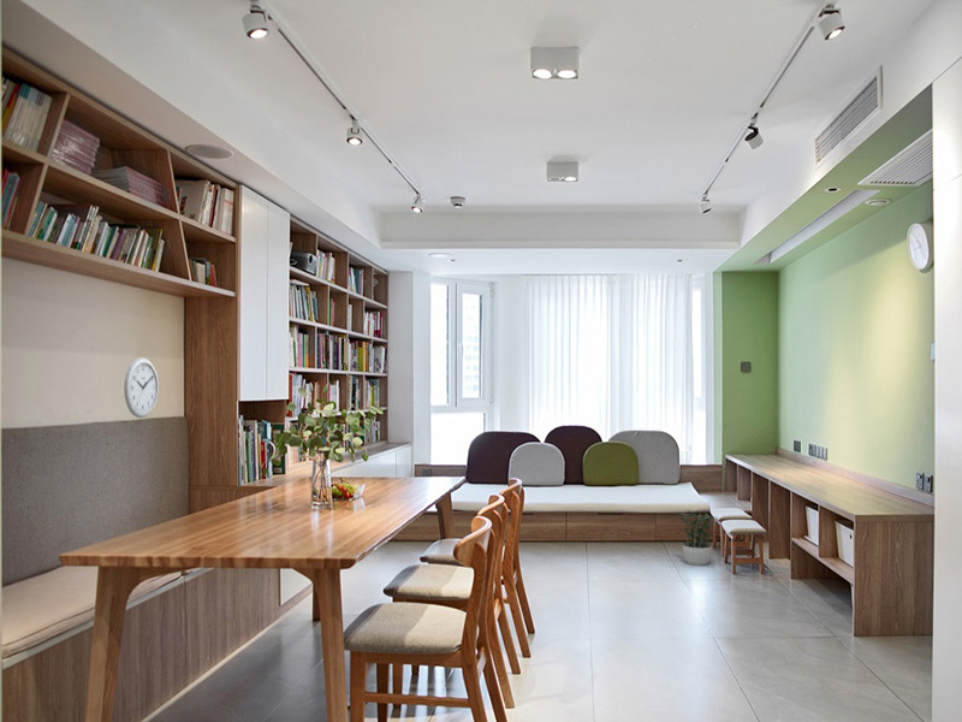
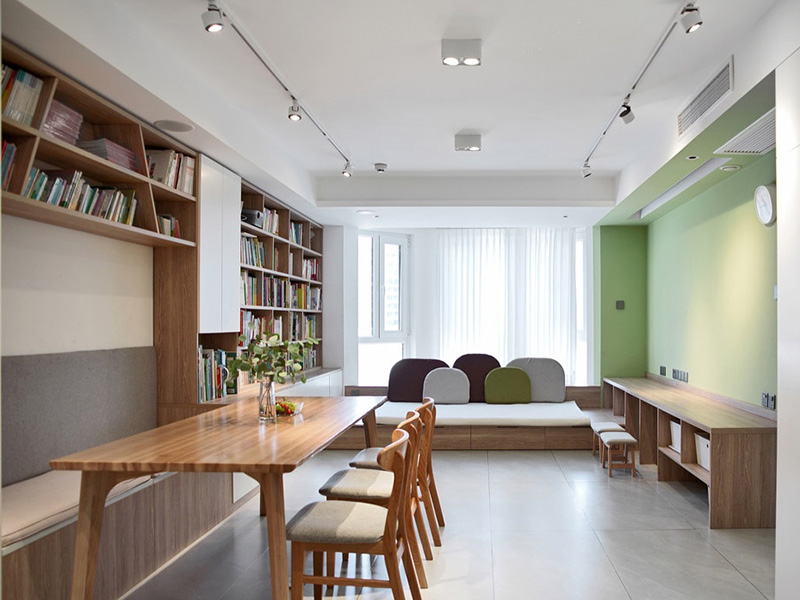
- wall clock (142, 387)
- potted plant (697, 534)
